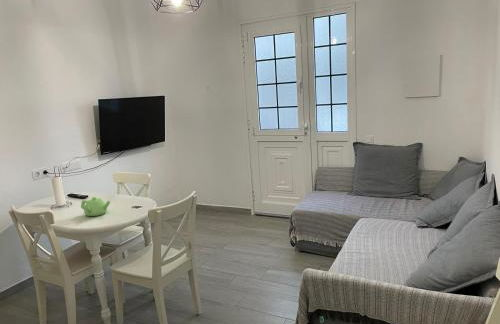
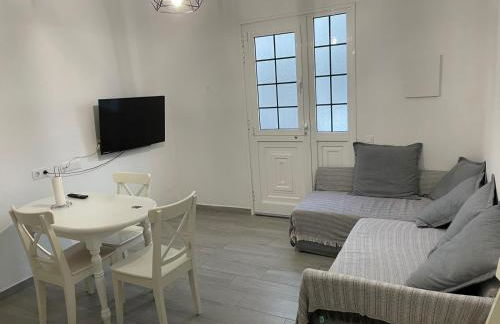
- teapot (94, 206)
